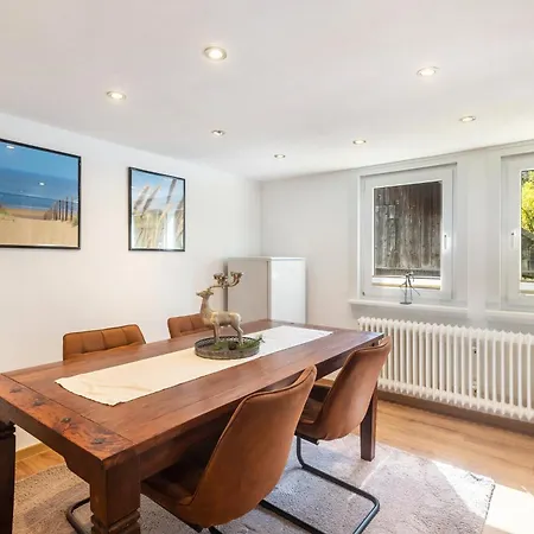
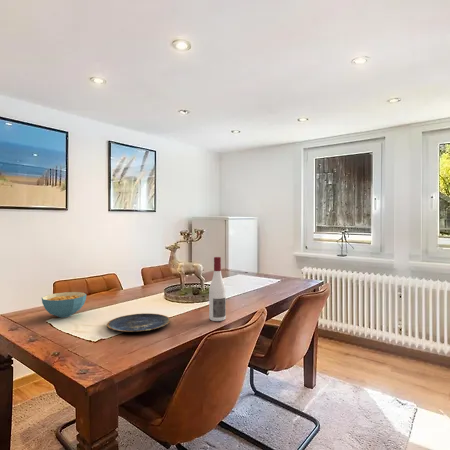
+ plate (139, 322)
+ alcohol (217, 288)
+ cereal bowl (64, 305)
